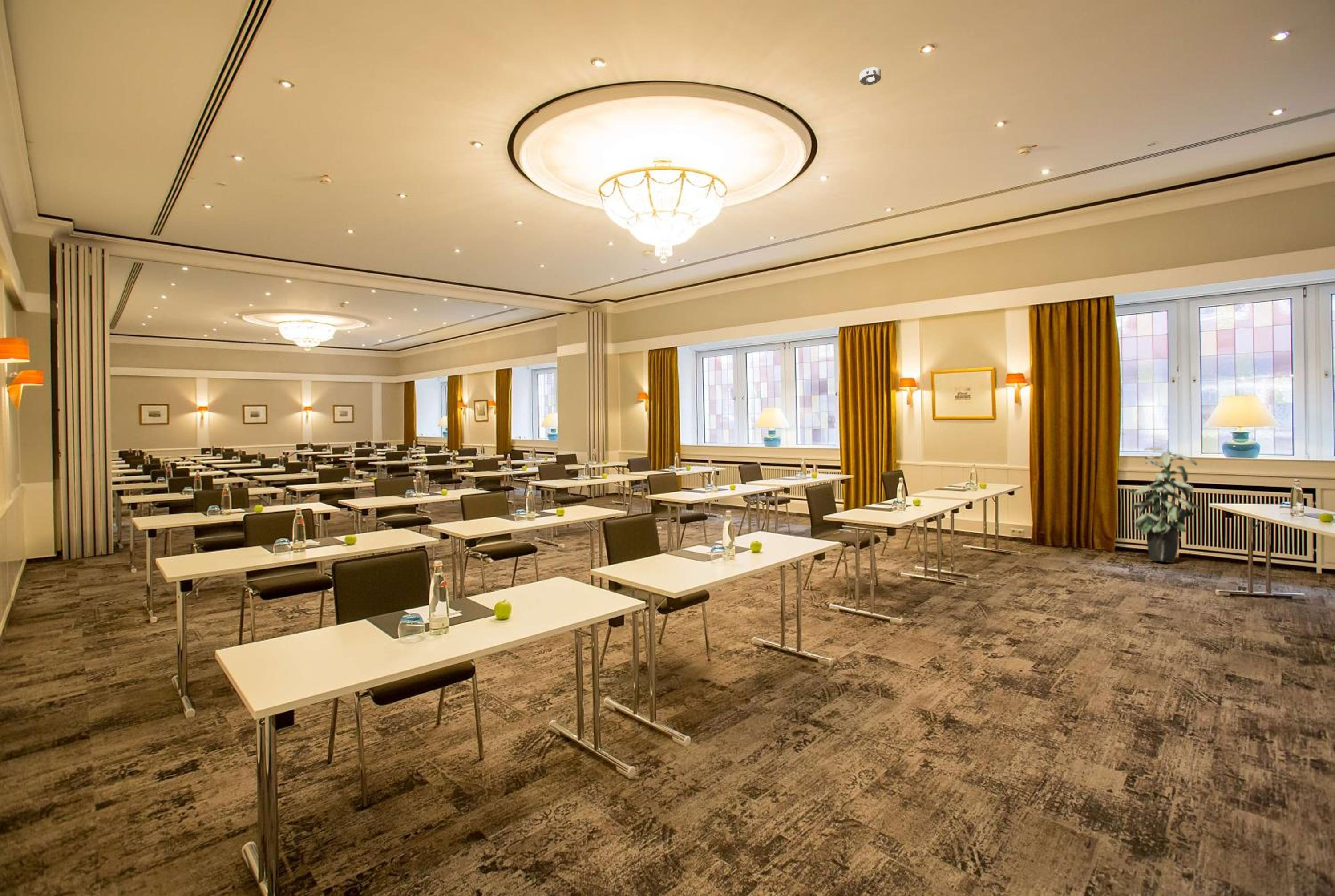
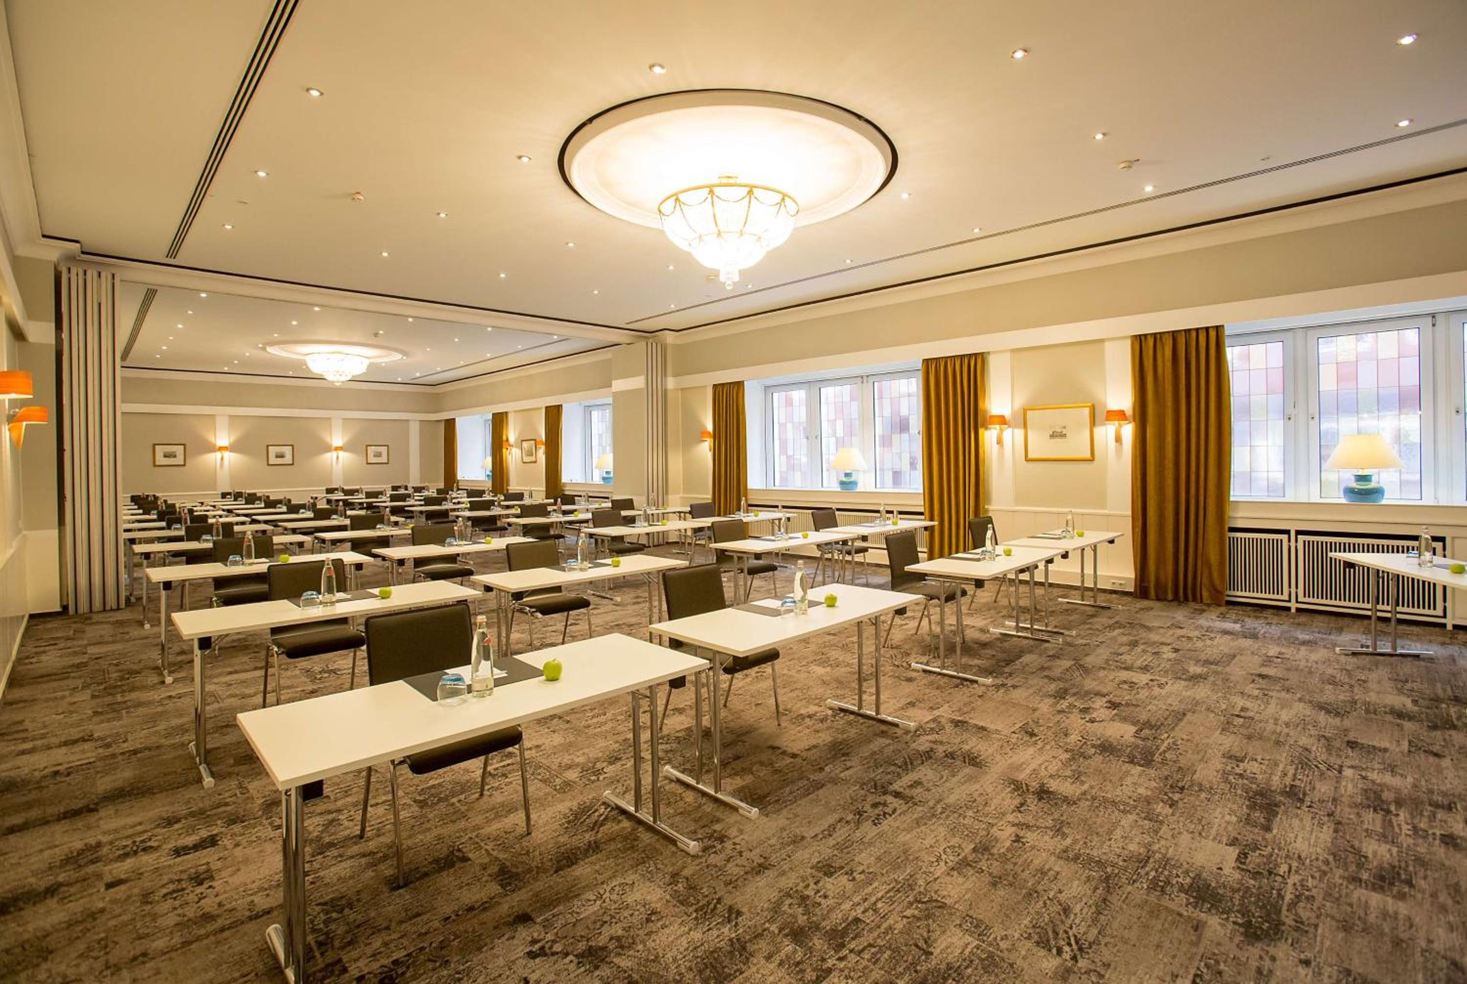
- indoor plant (1161, 505)
- smoke detector (870, 75)
